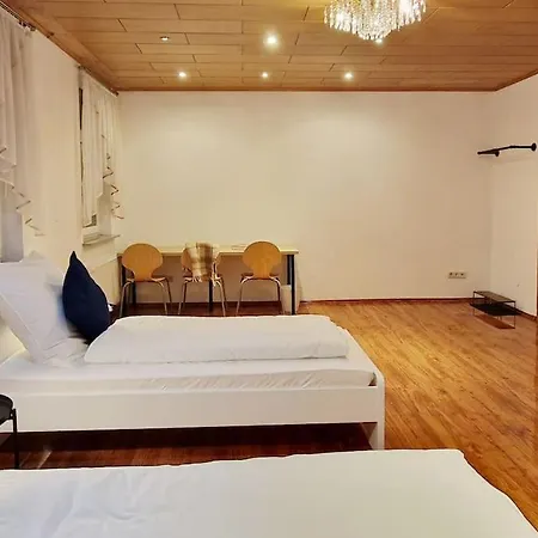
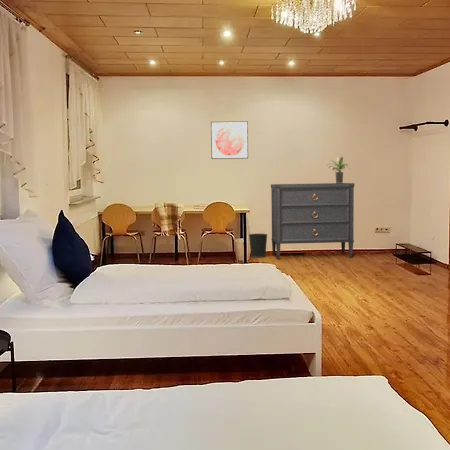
+ potted plant (339, 170)
+ wastebasket (258, 245)
+ dresser (311, 220)
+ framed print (229, 140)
